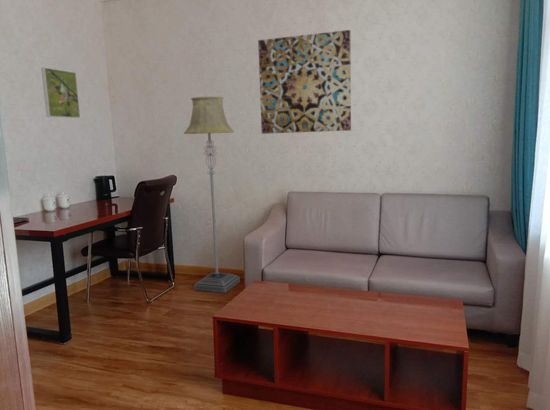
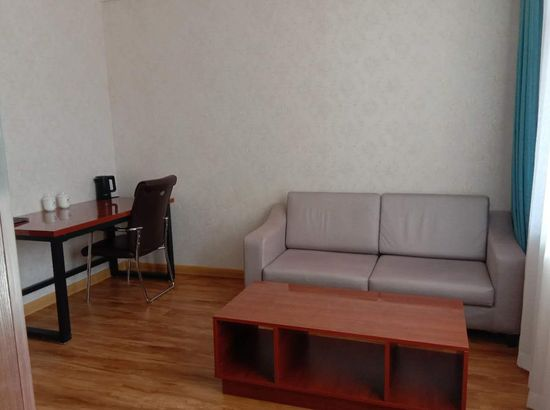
- floor lamp (212, 195)
- wall art (303, 84)
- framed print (61, 93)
